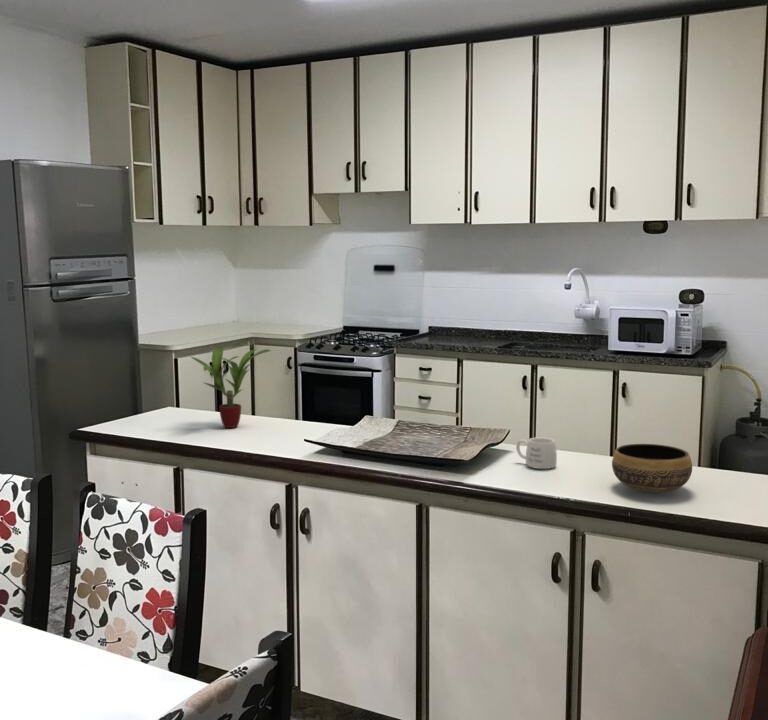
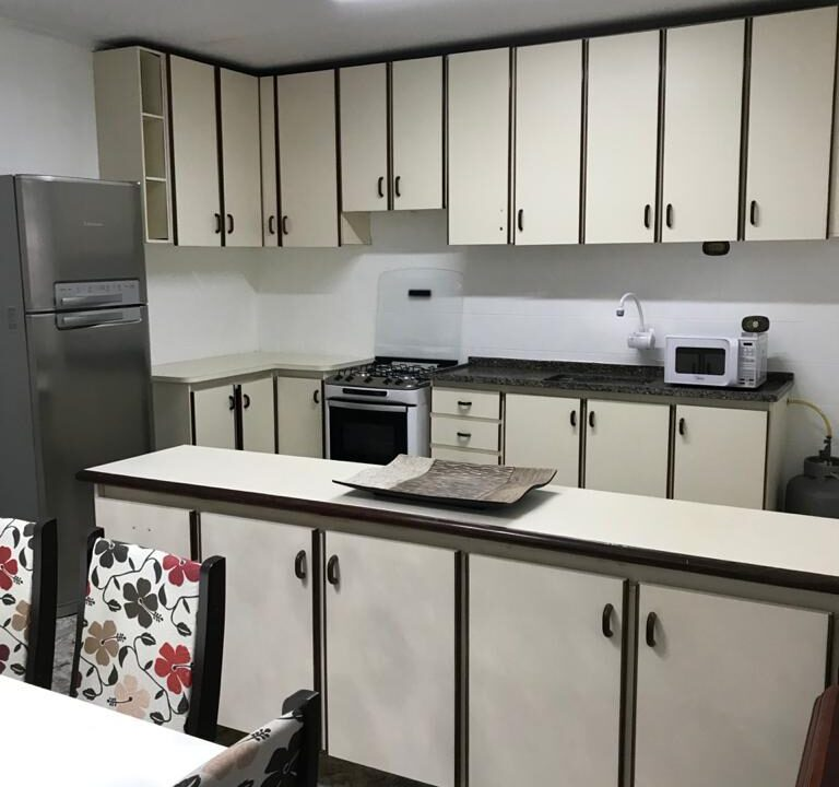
- bowl (651, 470)
- mug (535, 452)
- potted plant (235, 388)
